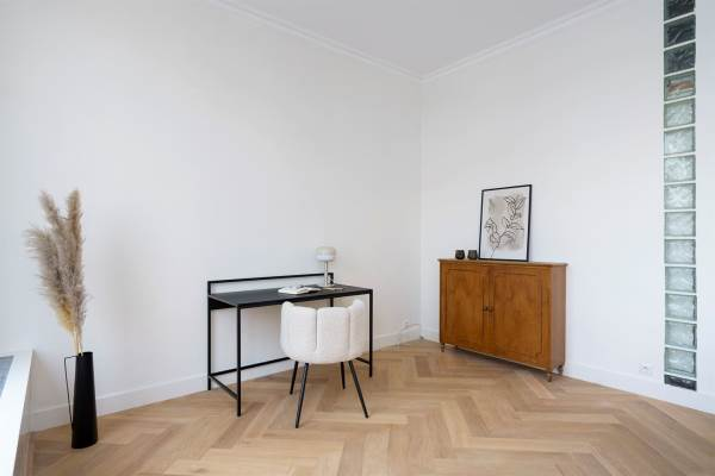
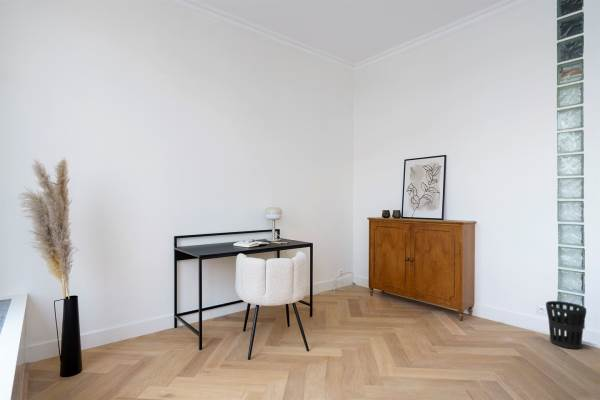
+ wastebasket (565, 324)
